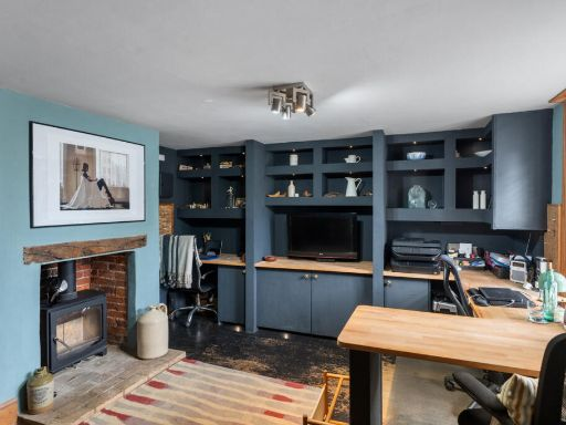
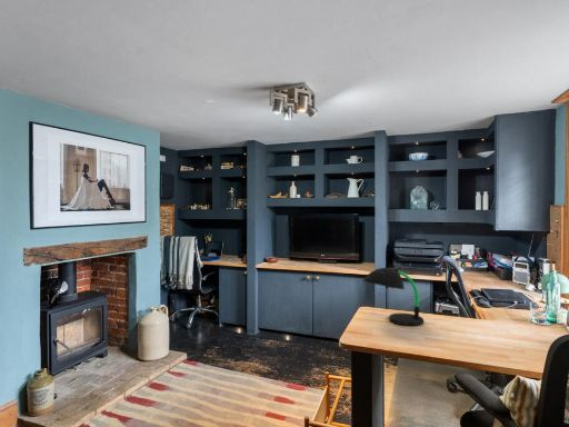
+ desk lamp (393, 287)
